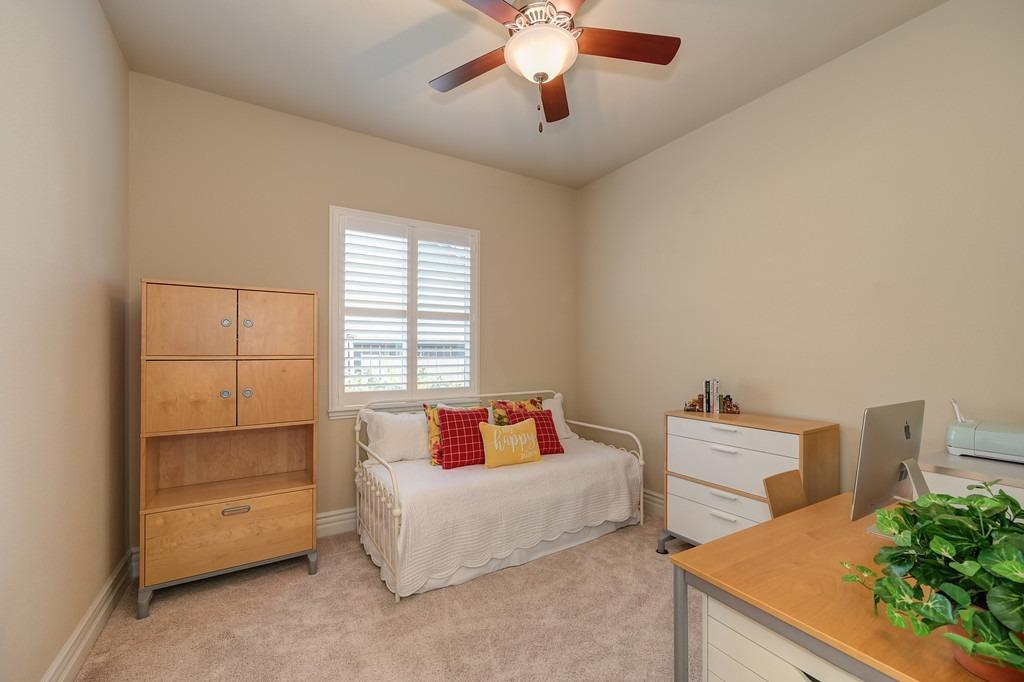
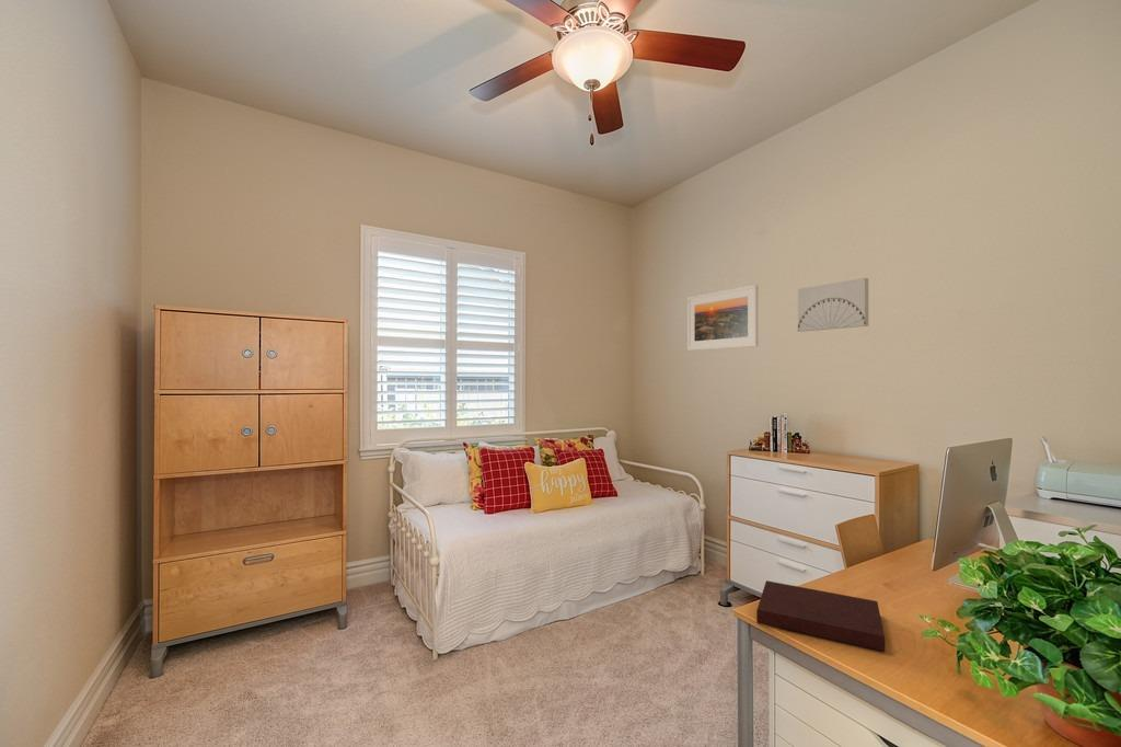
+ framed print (719, 320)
+ wall art (831, 306)
+ notebook (818, 611)
